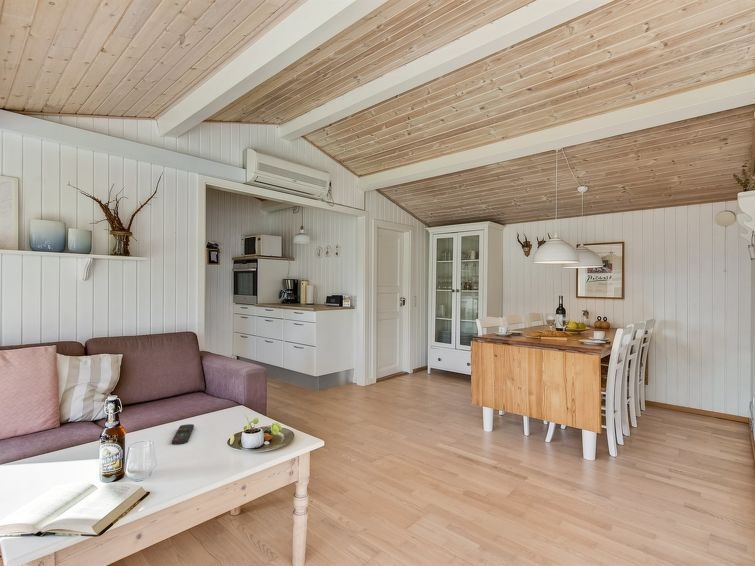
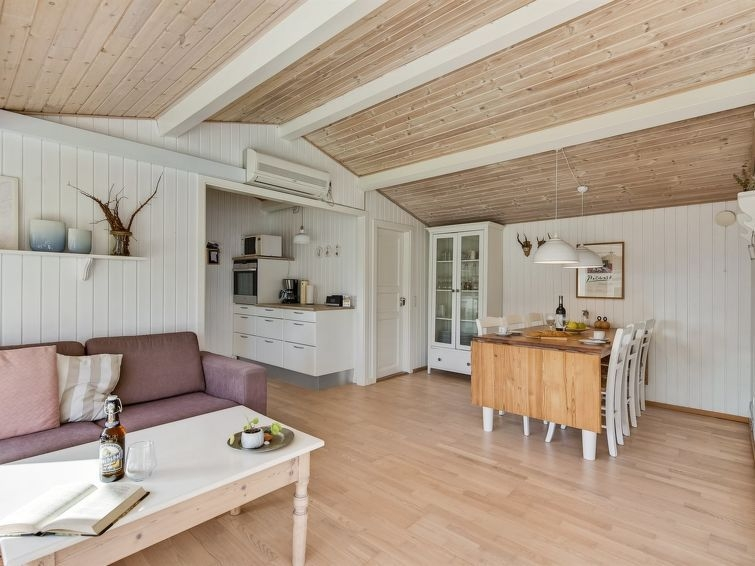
- remote control (183, 433)
